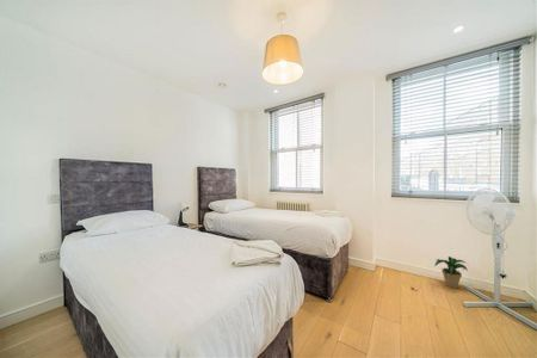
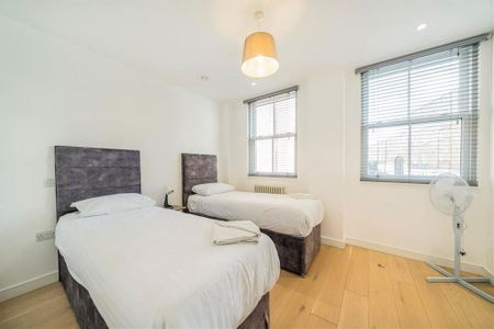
- potted plant (451, 272)
